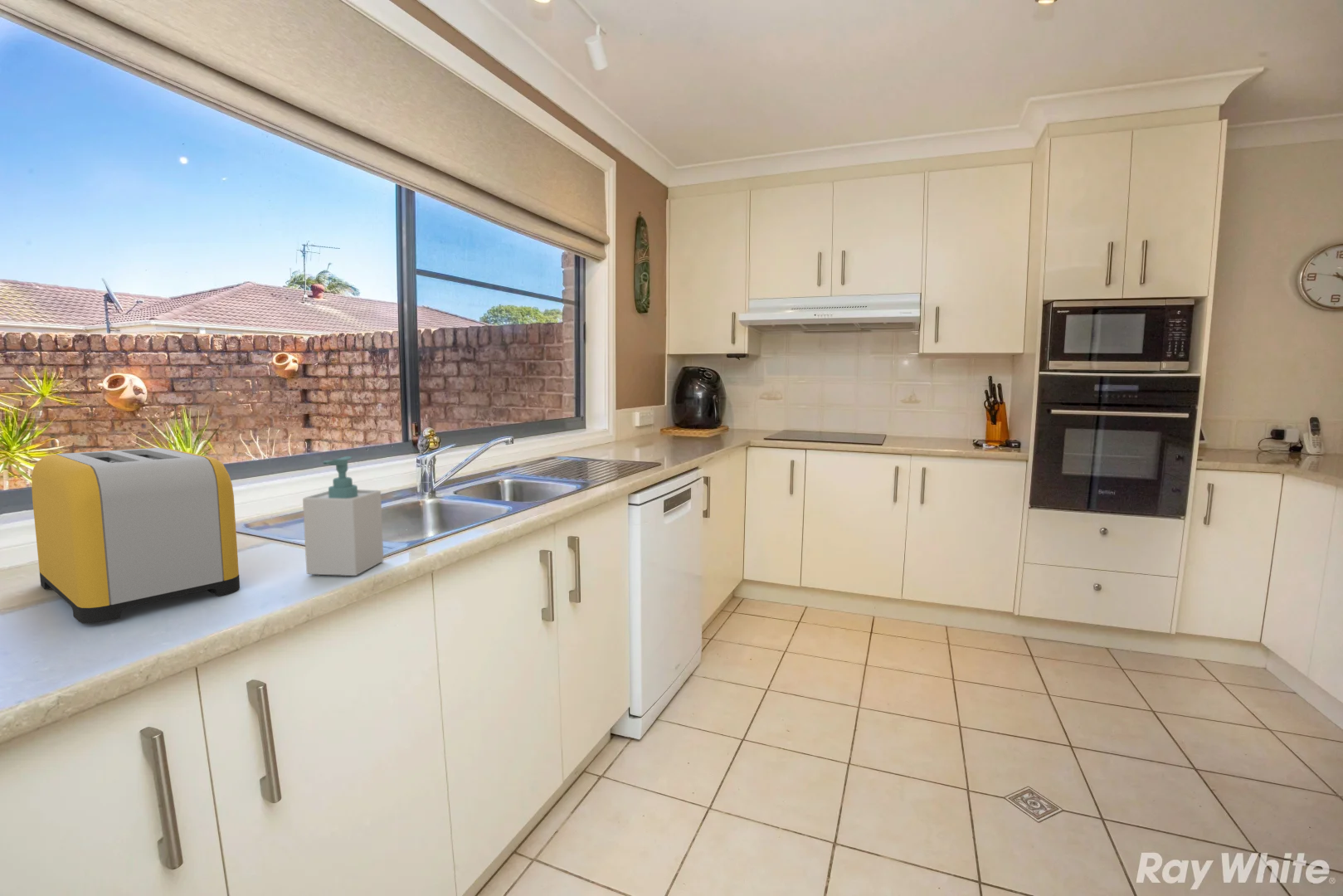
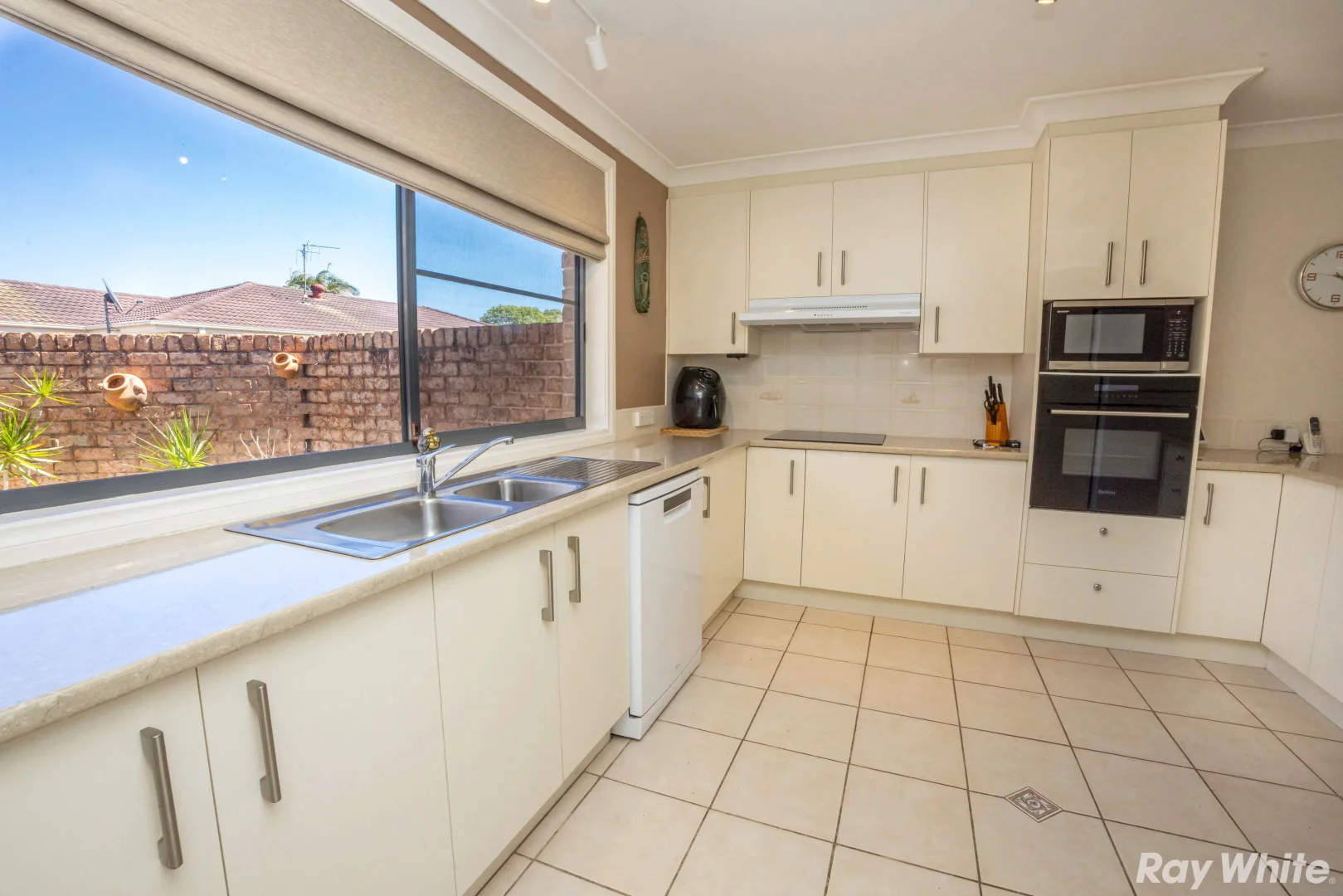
- toaster (133, 520)
- soap bottle (343, 513)
